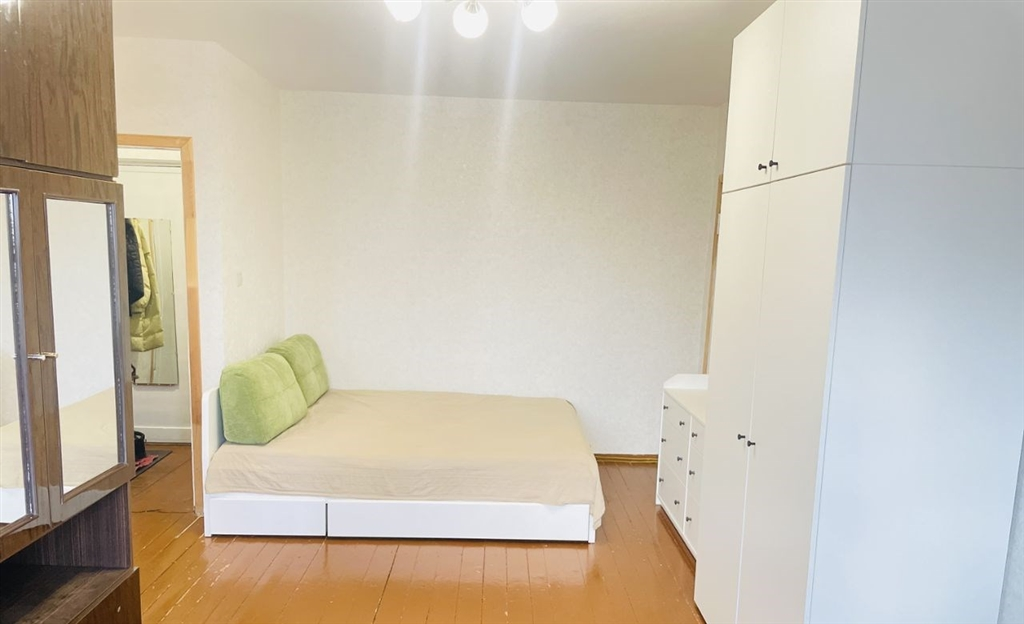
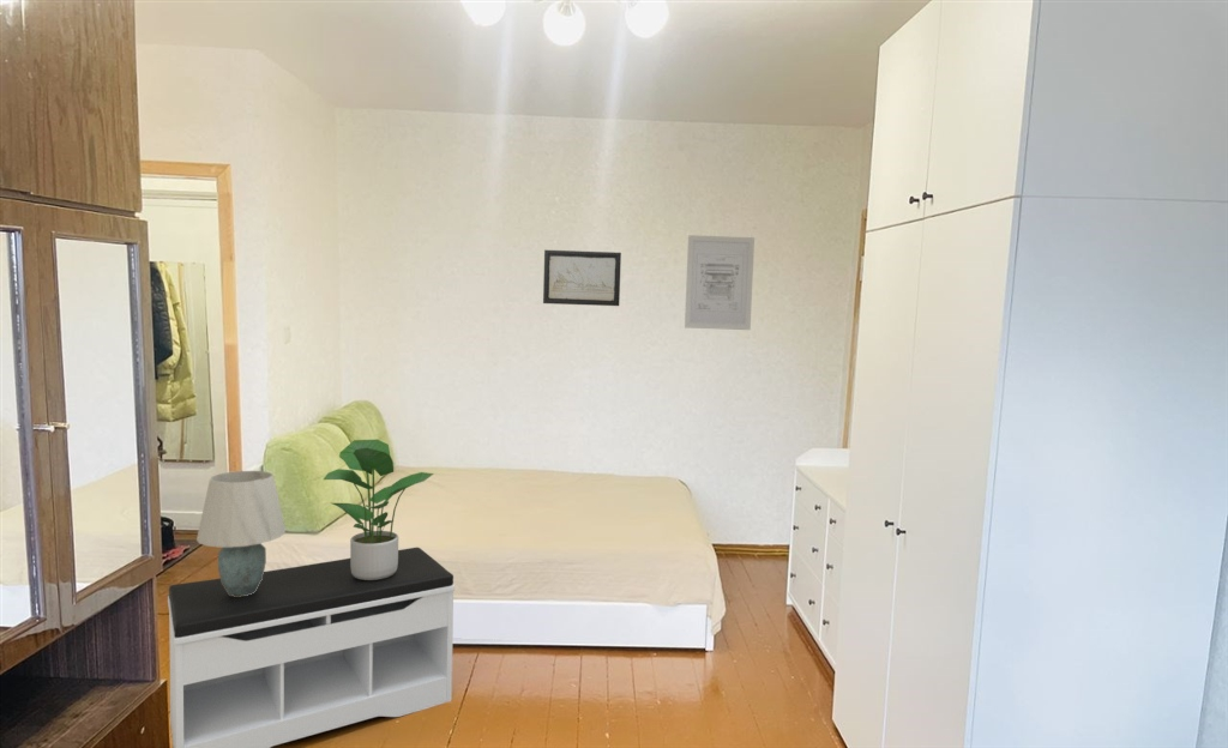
+ wall art (718, 283)
+ bench (315, 645)
+ potted plant (381, 505)
+ wall art (582, 278)
+ table lamp (242, 533)
